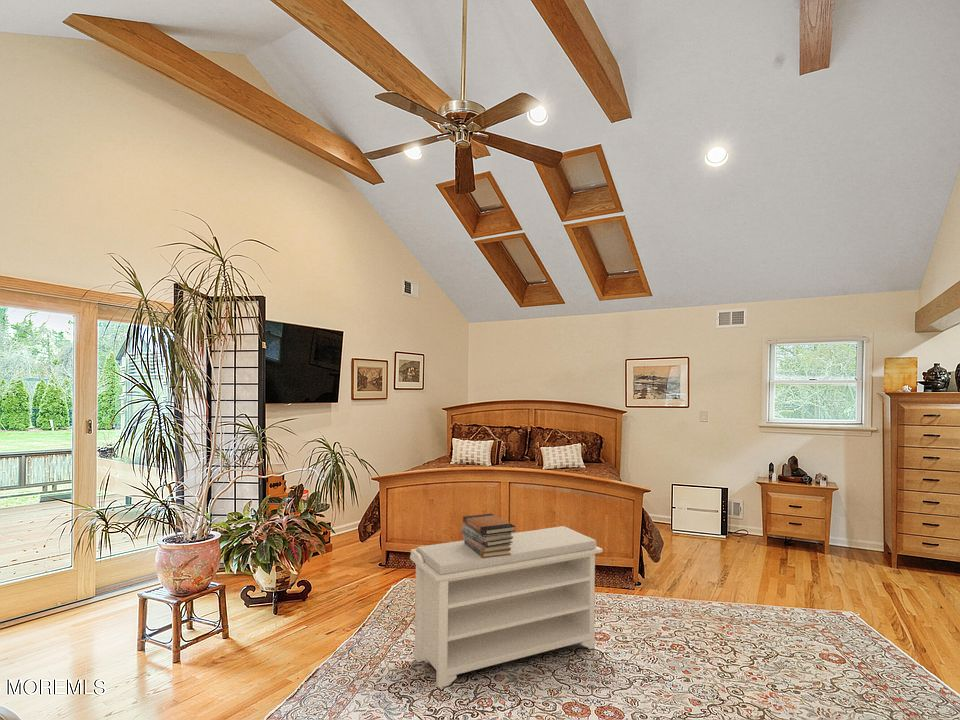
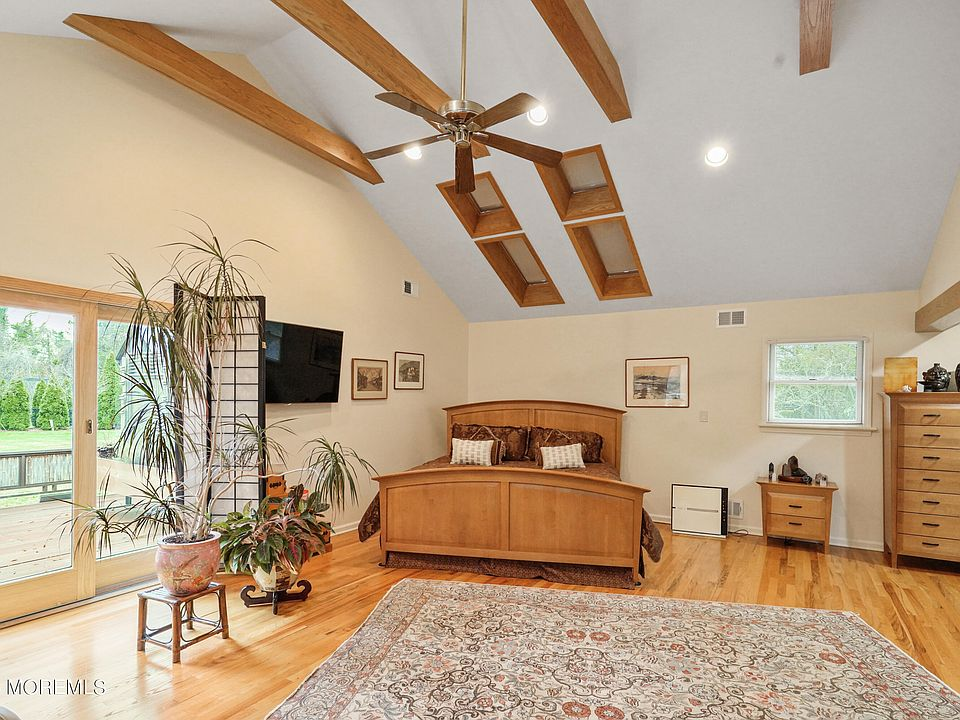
- book stack (487, 534)
- bench (508, 598)
